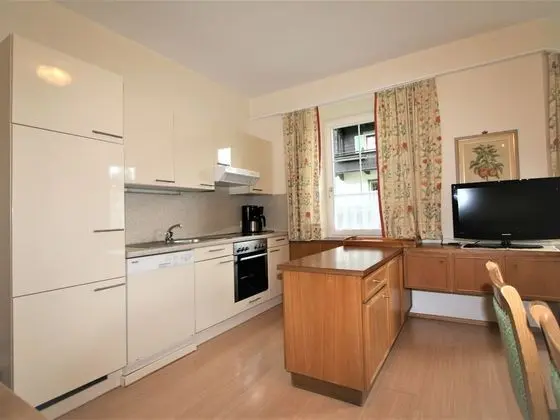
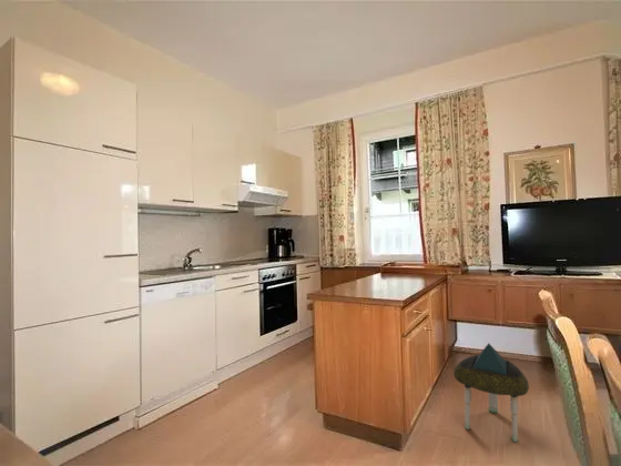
+ stool (491, 381)
